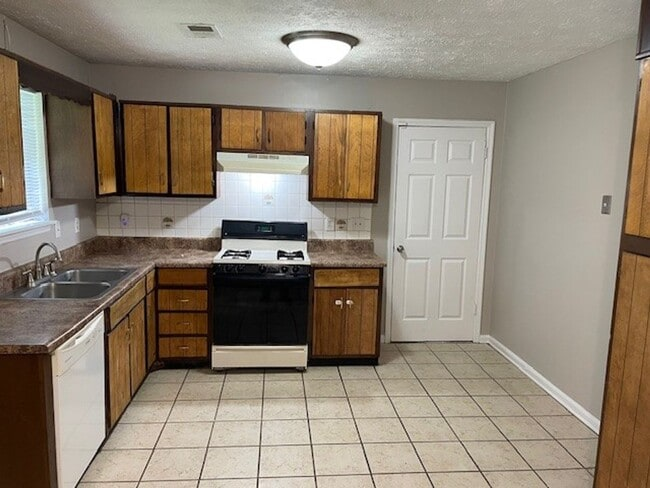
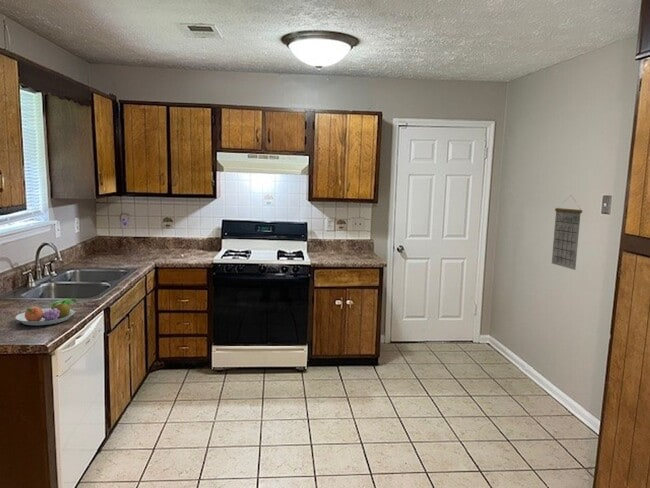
+ fruit bowl (48, 309)
+ calendar (566, 231)
